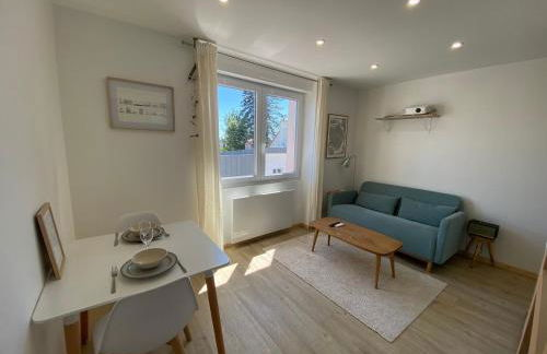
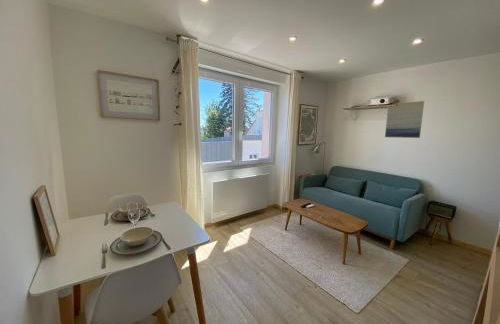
+ wall art (403, 120)
